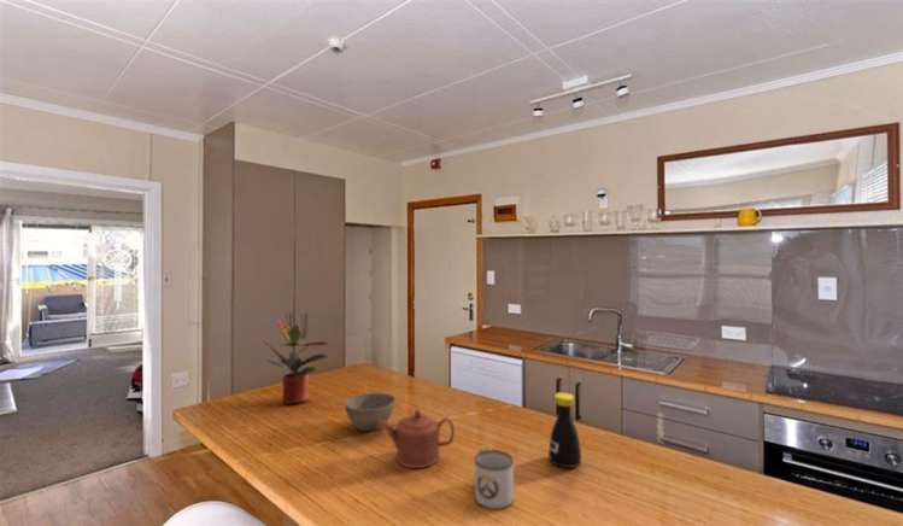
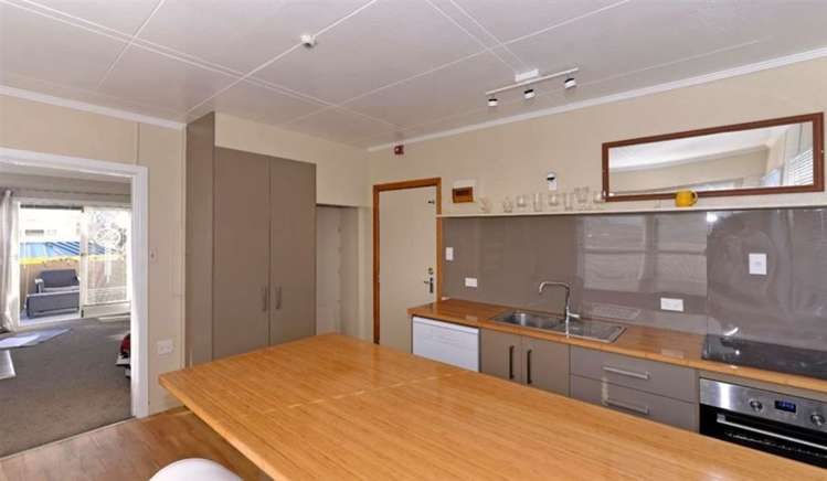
- teapot (417, 433)
- potted plant (297, 362)
- mug (491, 473)
- bowl (370, 414)
- bottle (564, 427)
